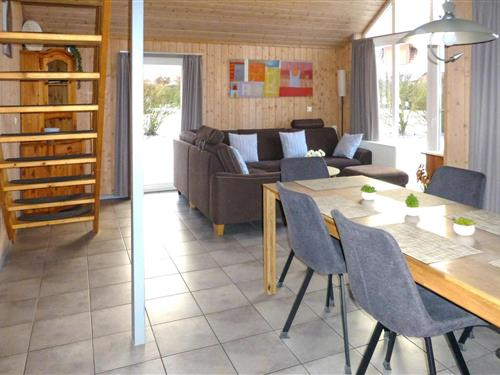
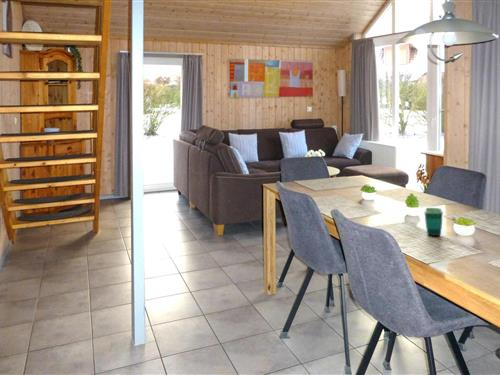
+ cup (433, 221)
